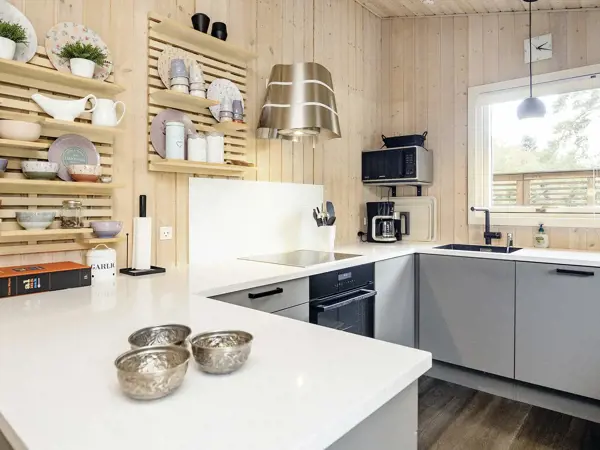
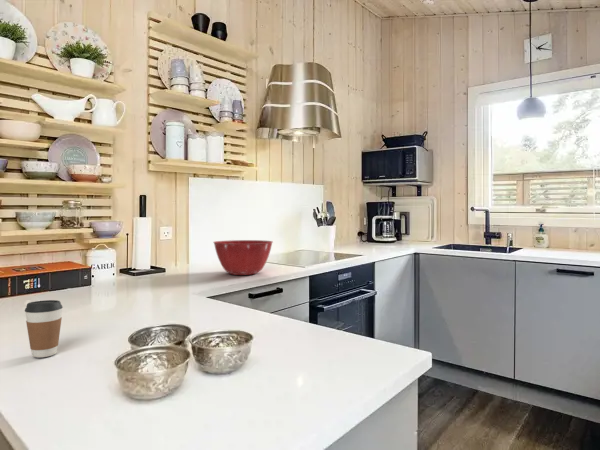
+ mixing bowl (243, 257)
+ coffee cup (44, 328)
